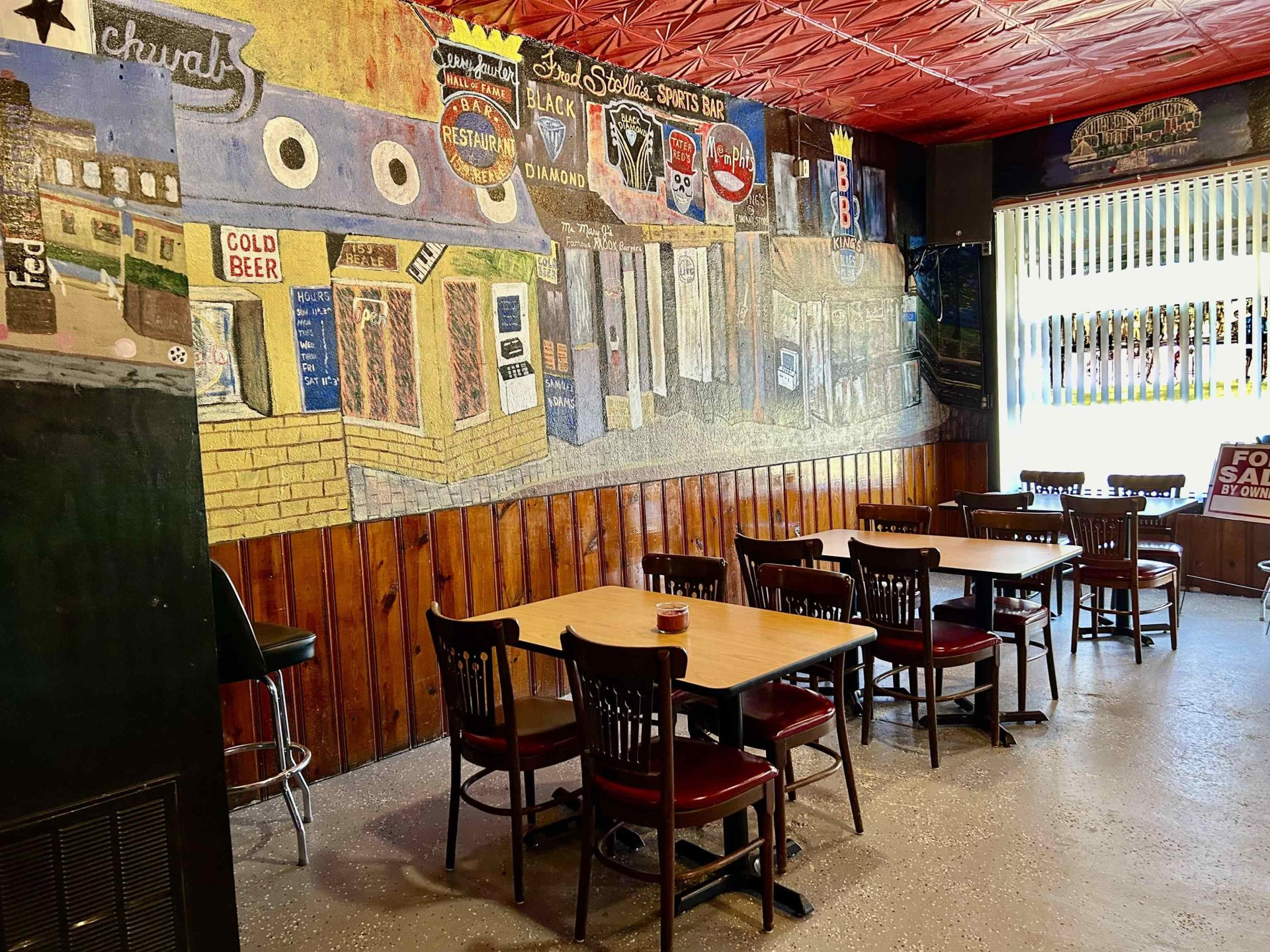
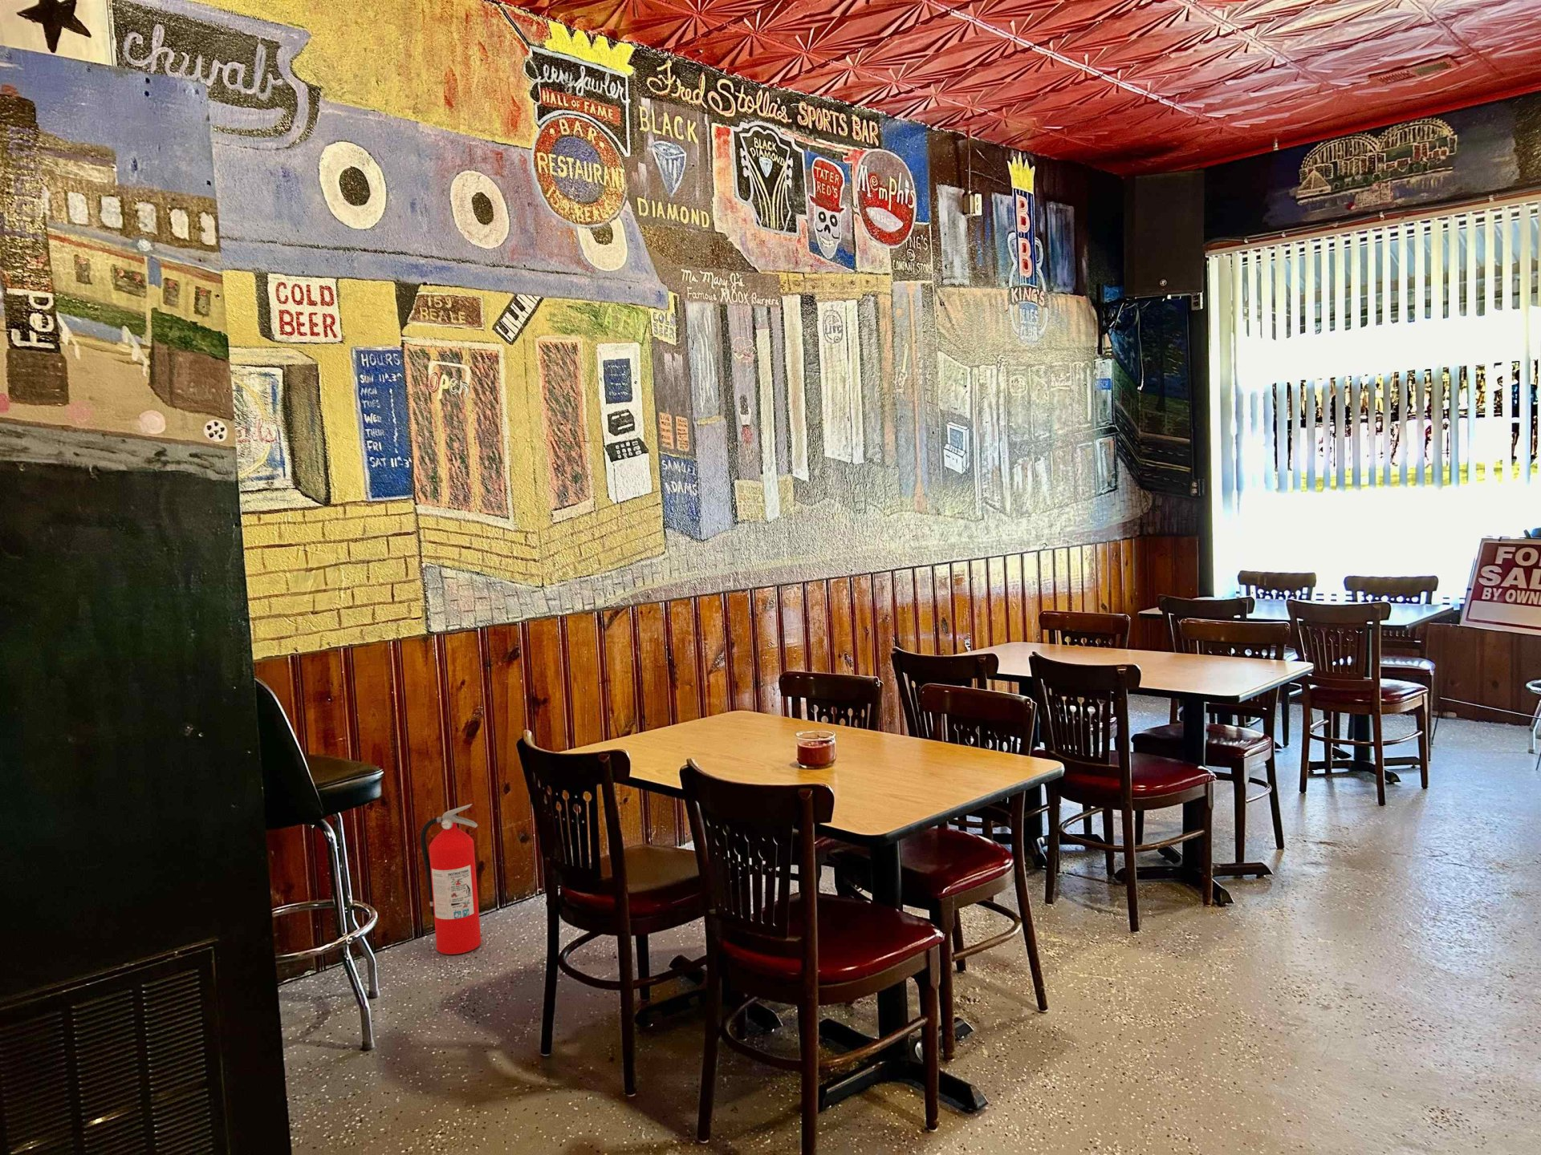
+ fire extinguisher (453, 876)
